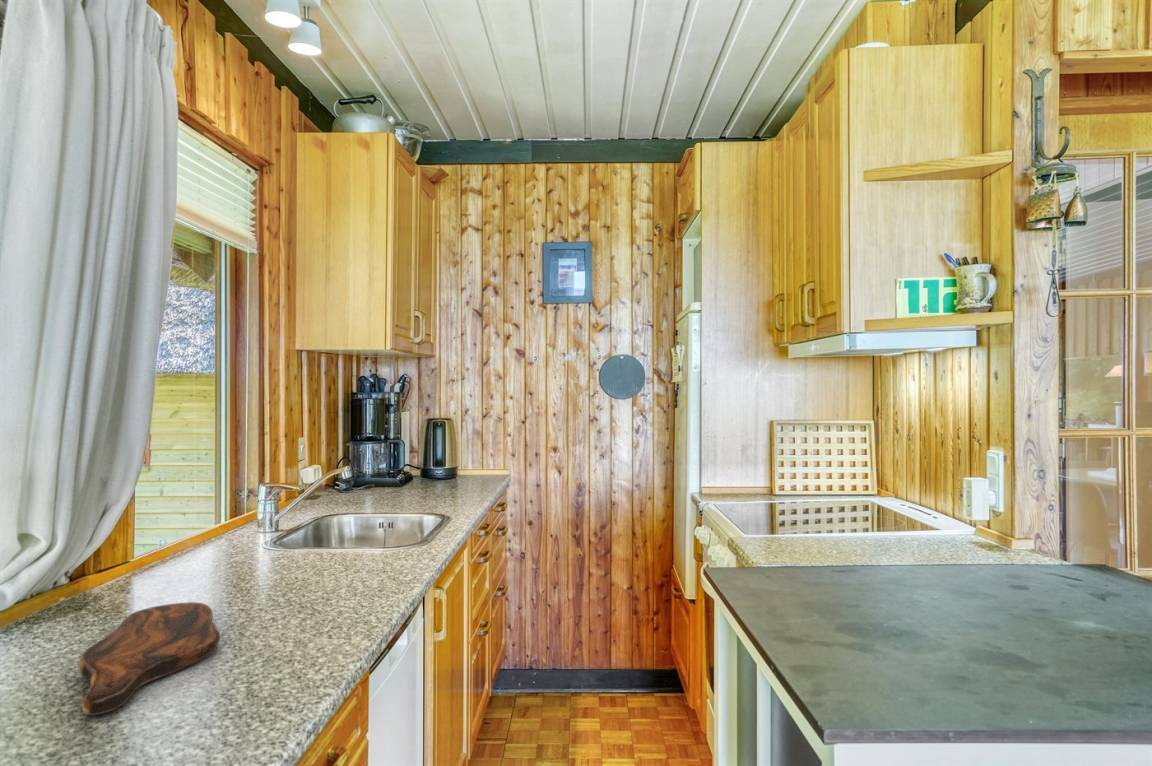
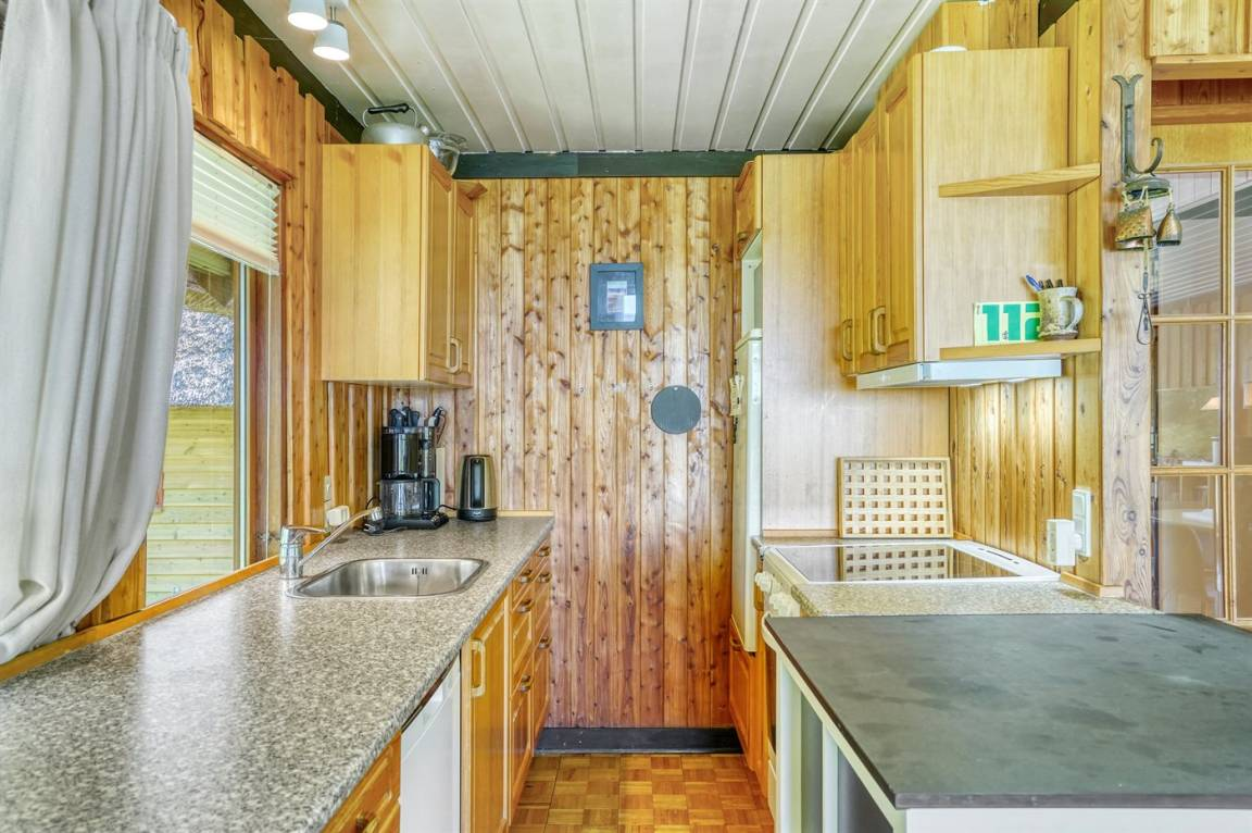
- cutting board (154, 646)
